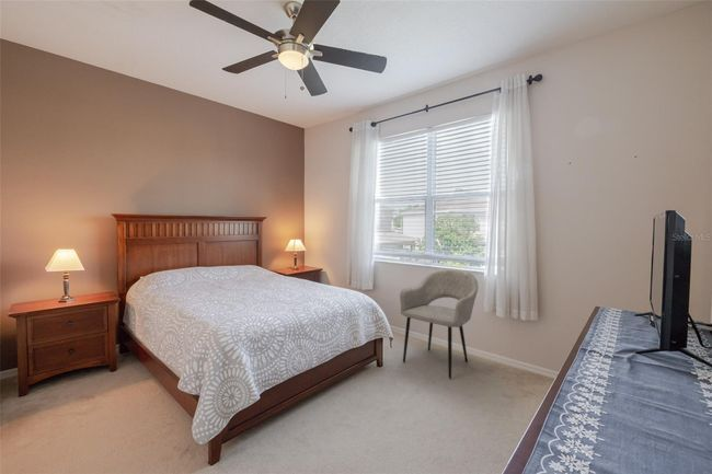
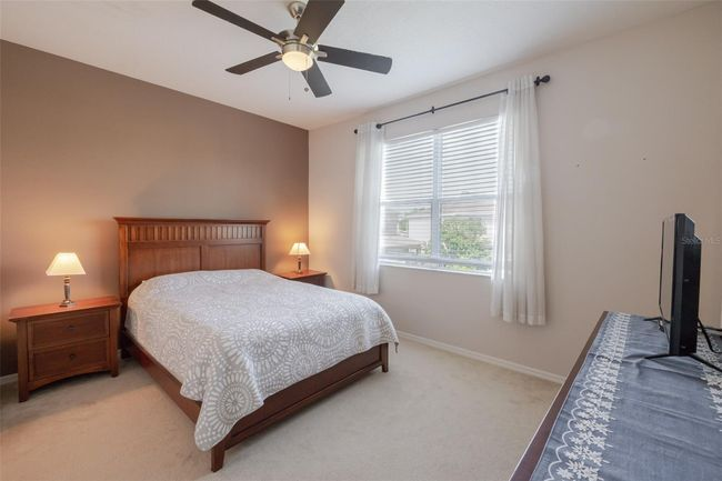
- armchair (440, 315)
